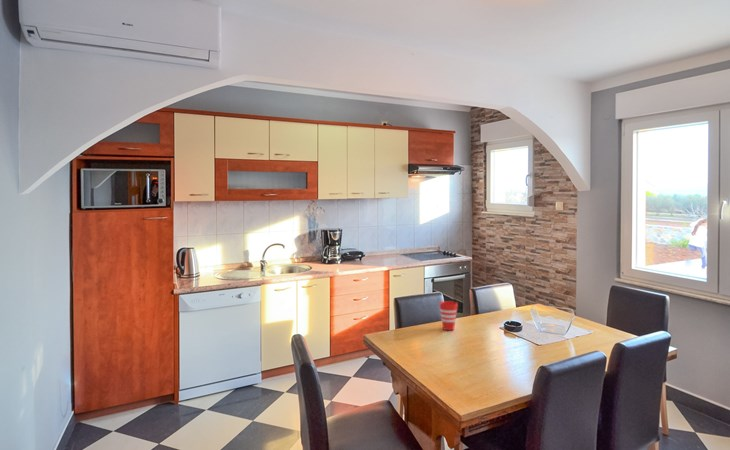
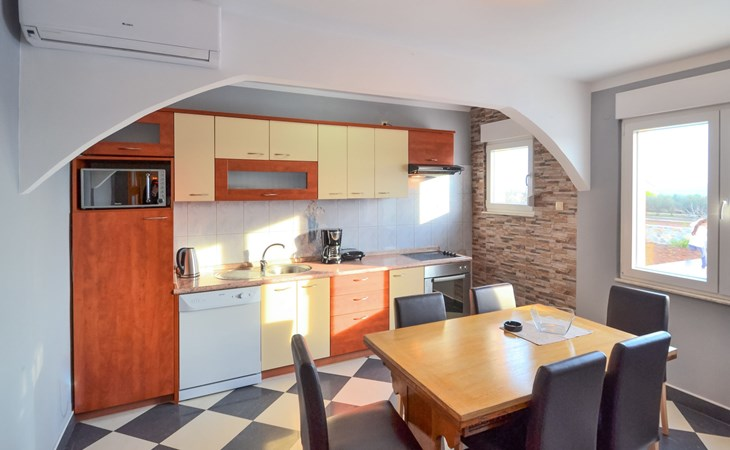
- cup (448, 316)
